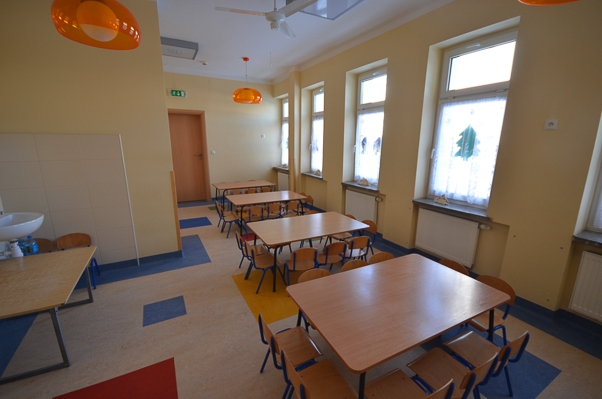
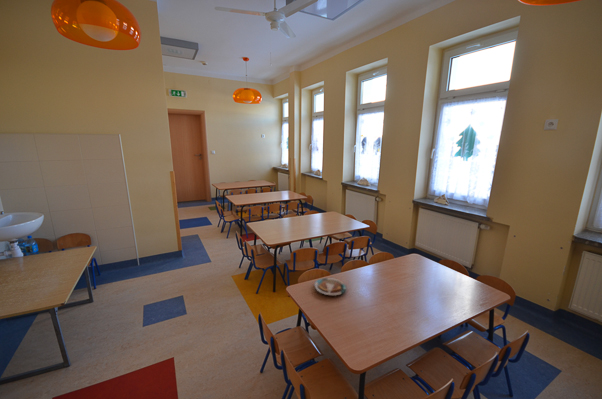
+ plate (330, 286)
